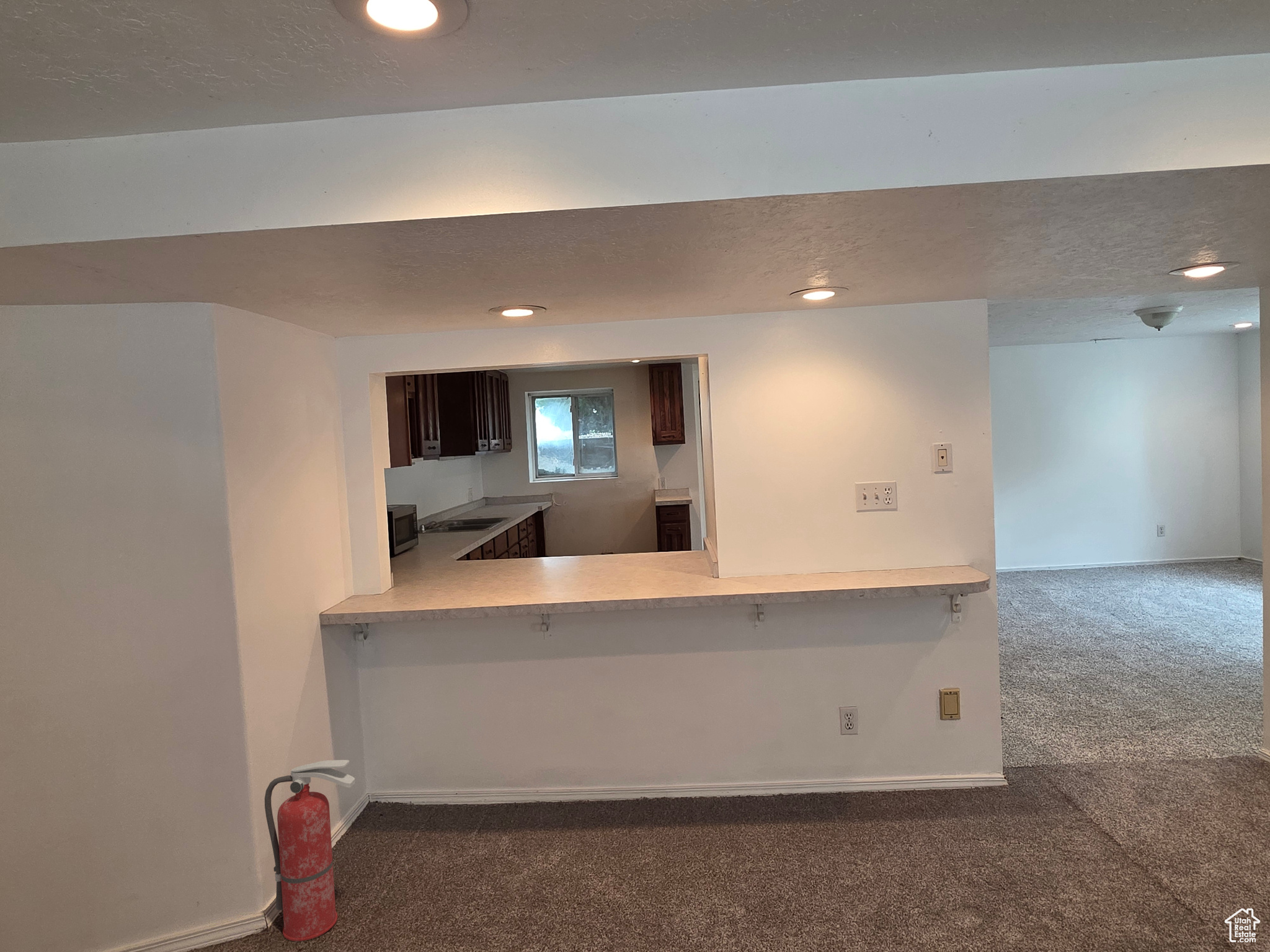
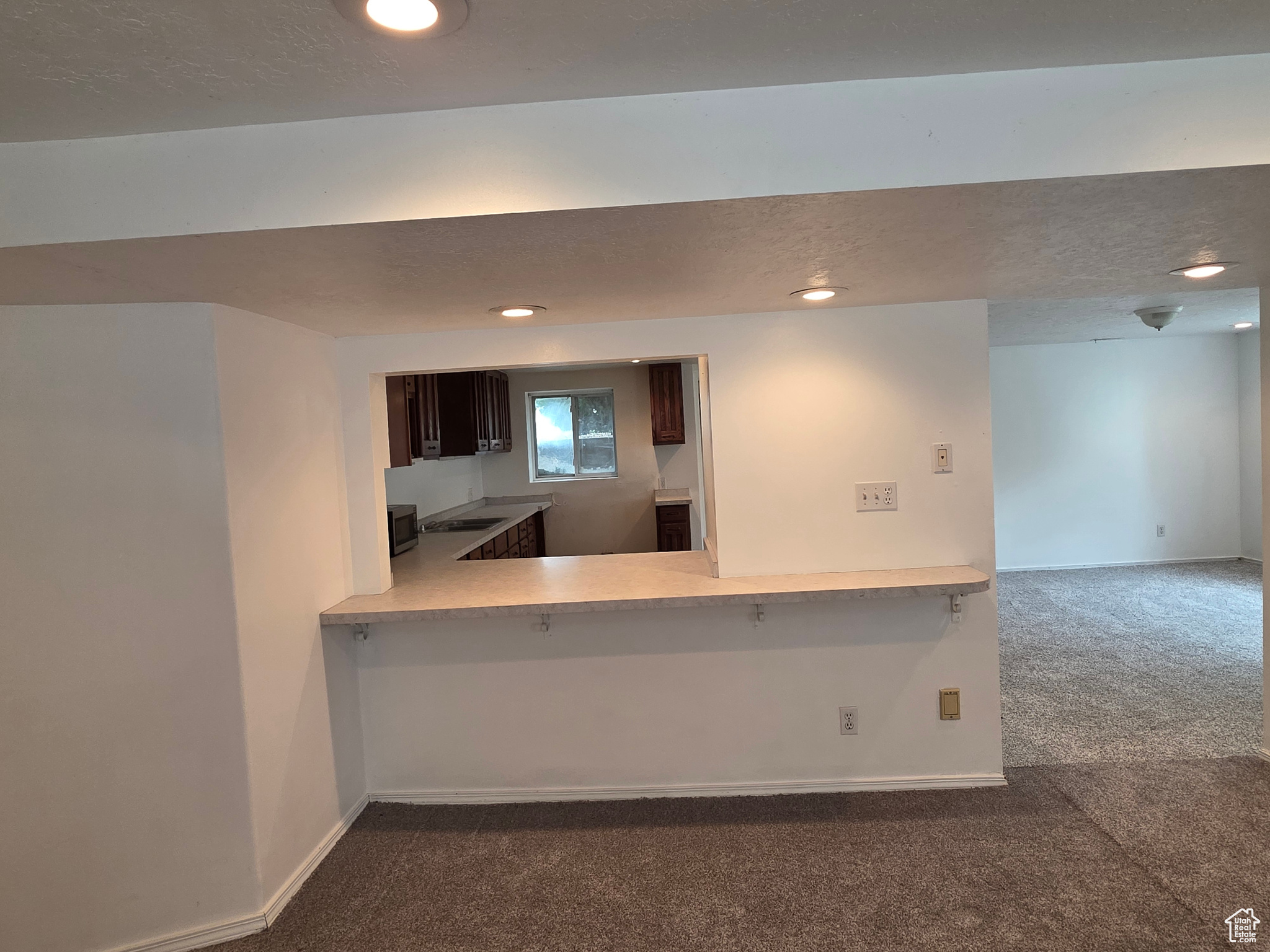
- fire extinguisher (313, 844)
